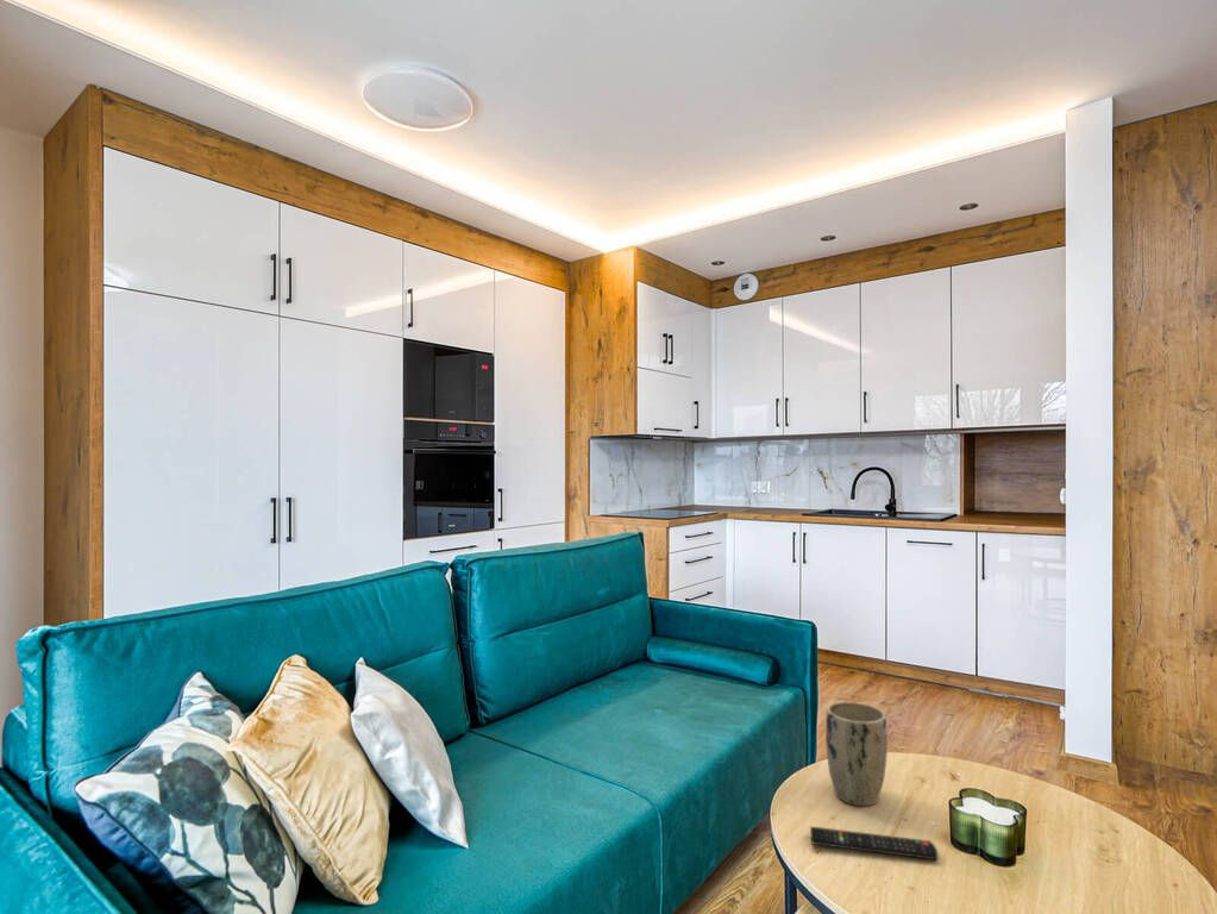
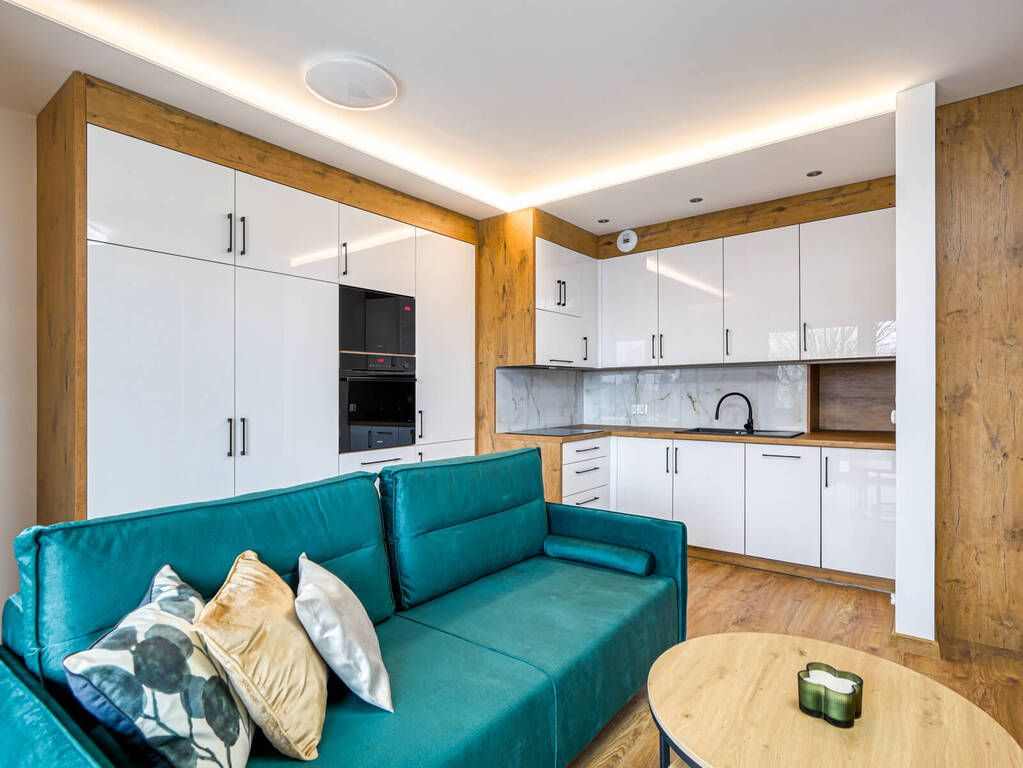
- remote control (872, 844)
- plant pot (855, 753)
